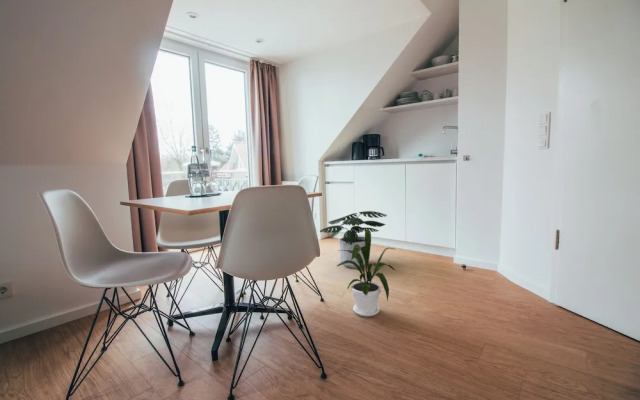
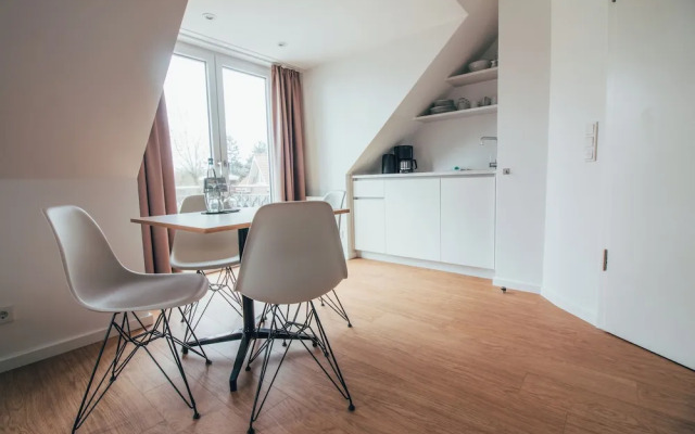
- house plant (364, 272)
- potted plant (352, 237)
